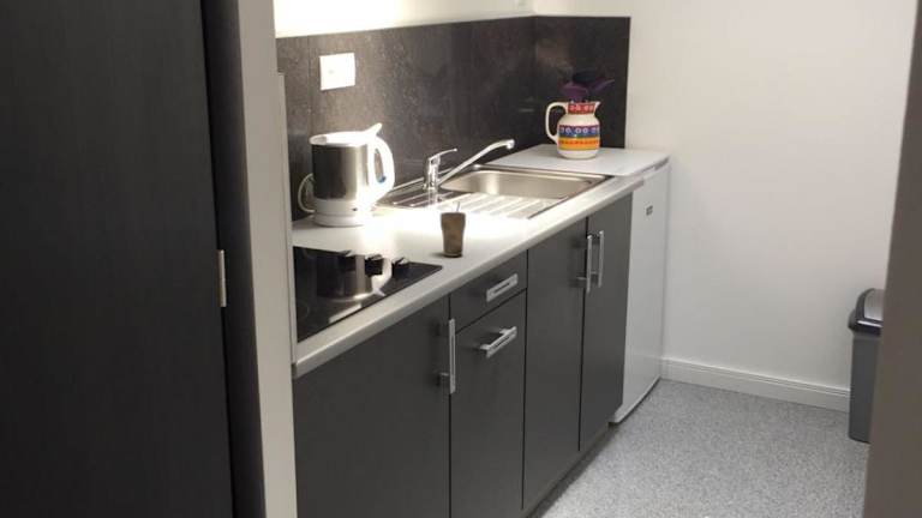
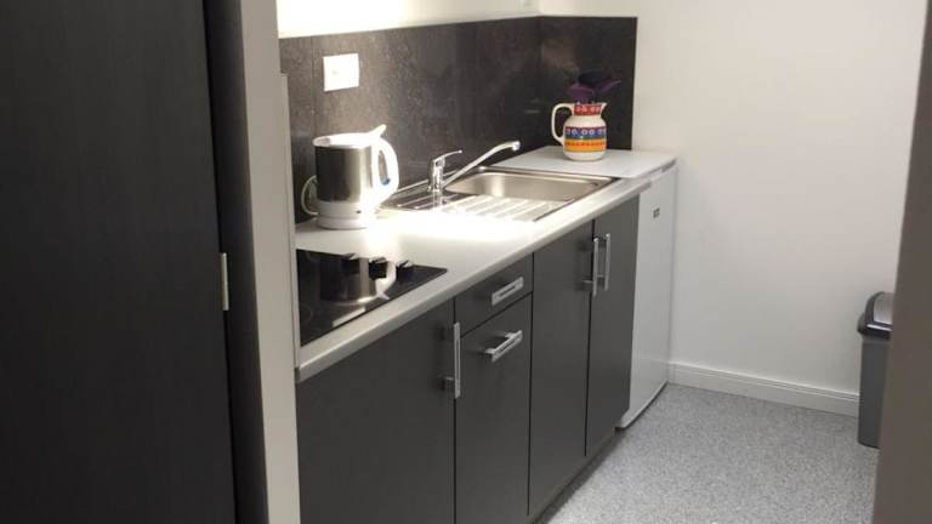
- cup (453, 229)
